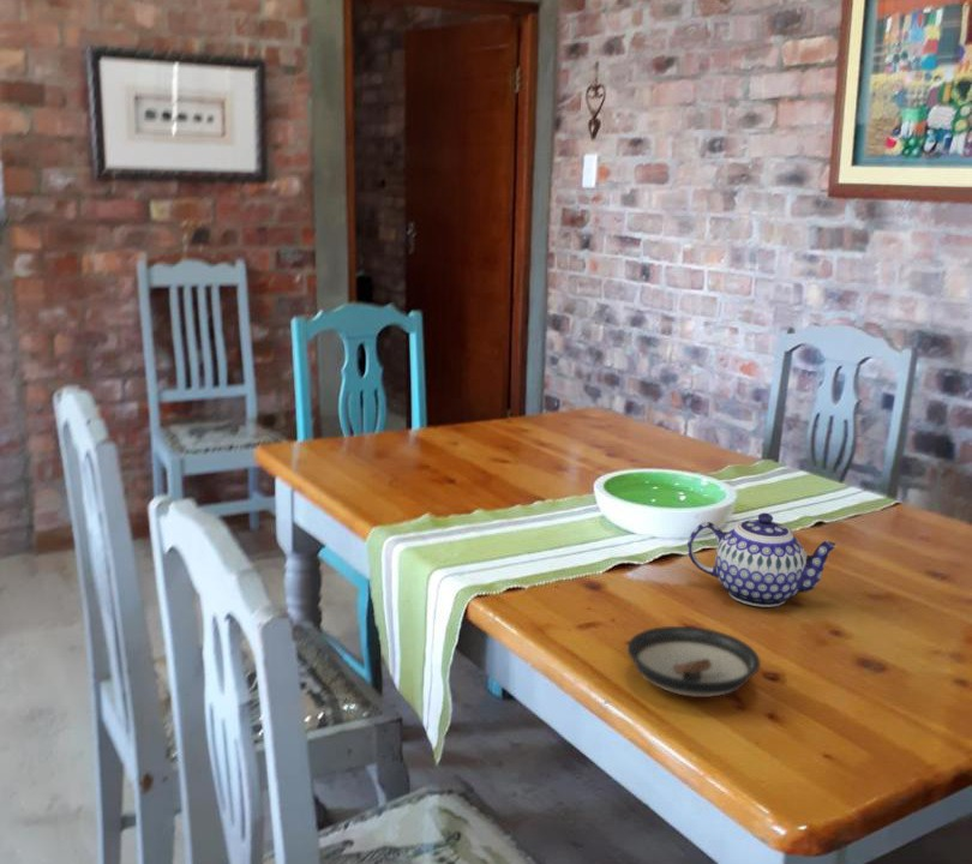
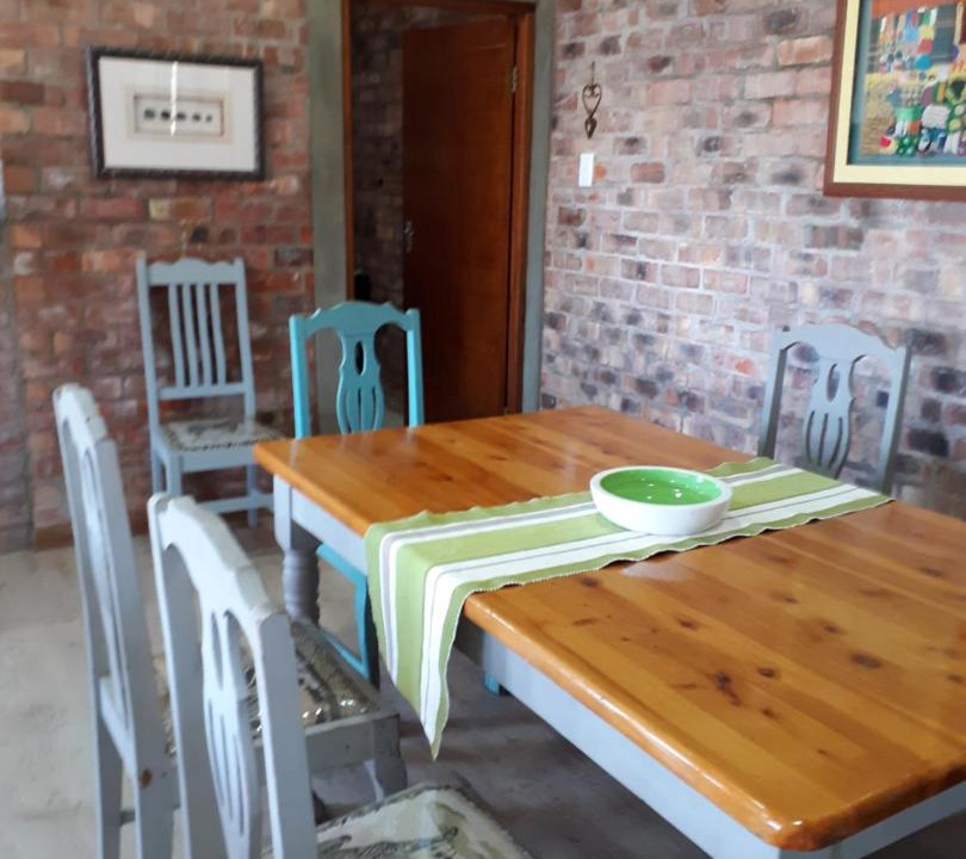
- saucer (691, 666)
- teapot (760, 554)
